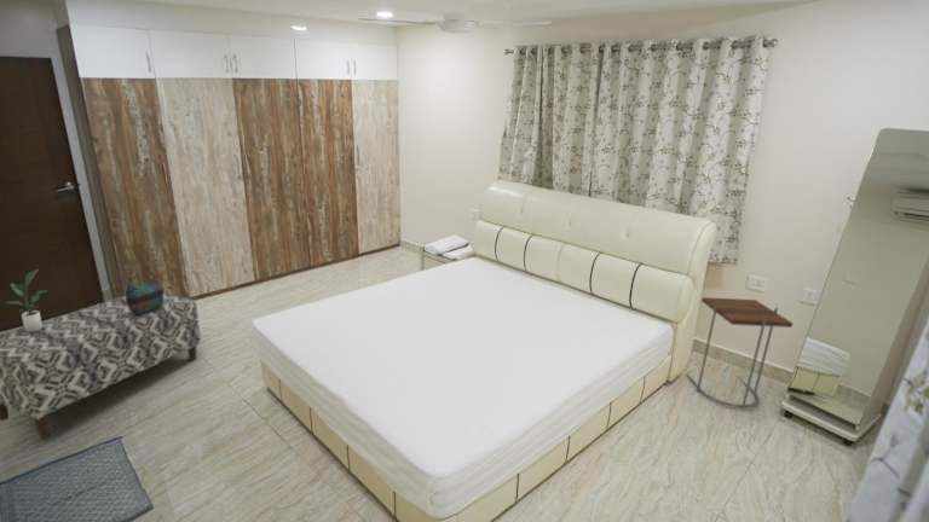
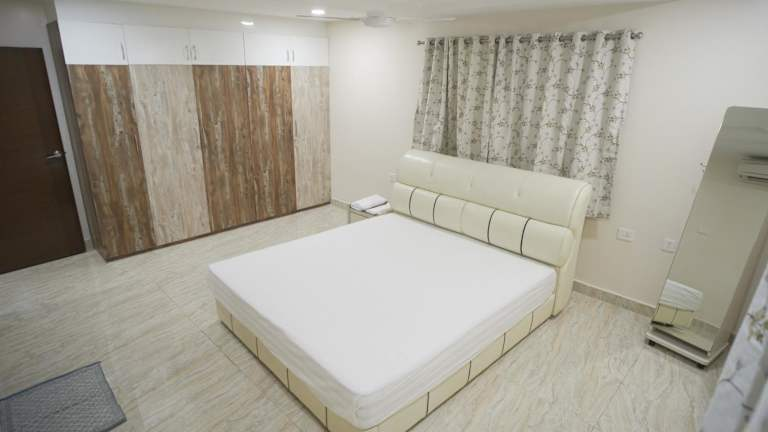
- bench (103, 354)
- potted plant (25, 301)
- handbag (142, 285)
- side table (754, 356)
